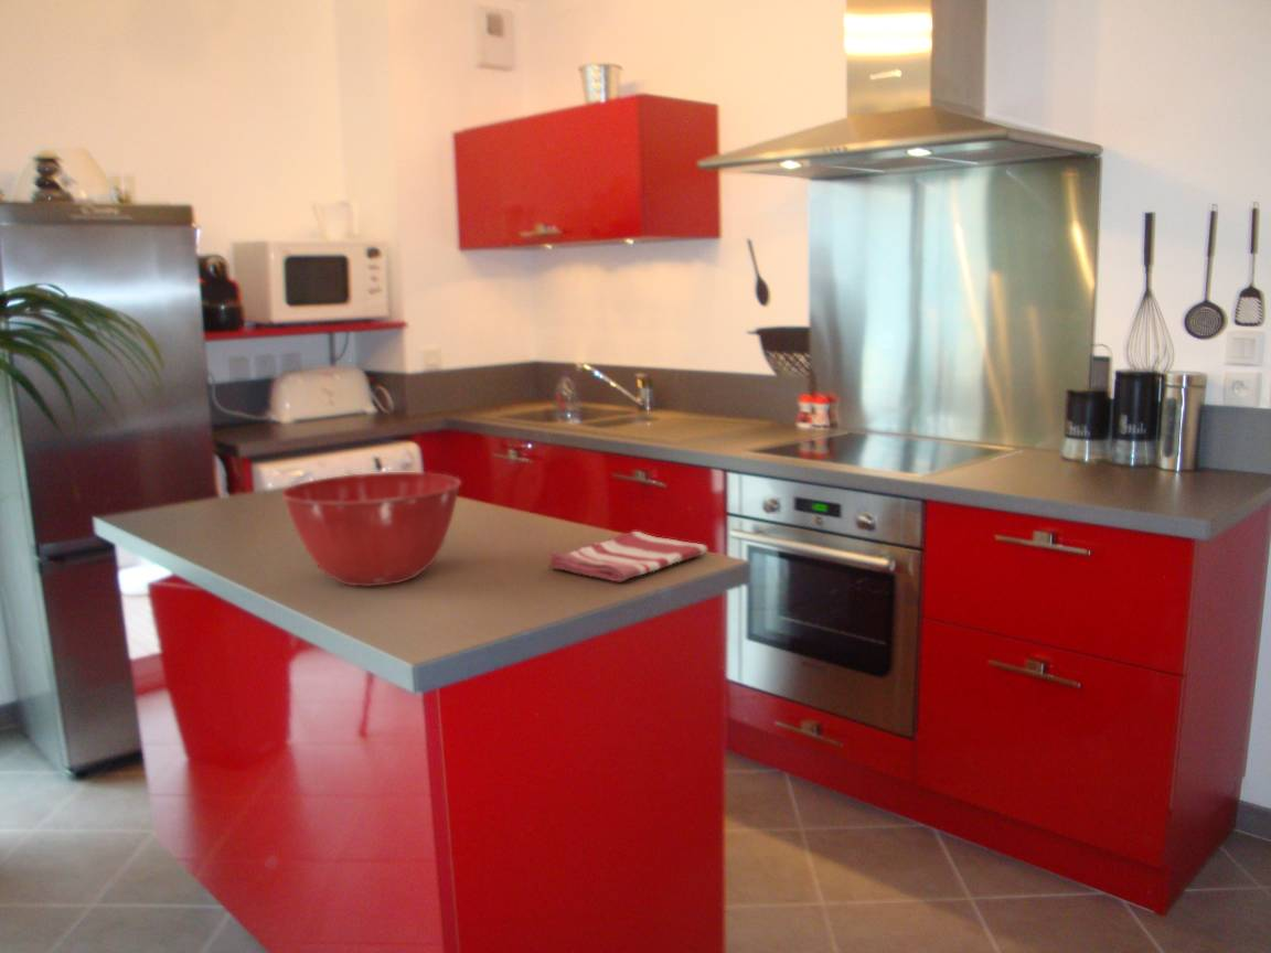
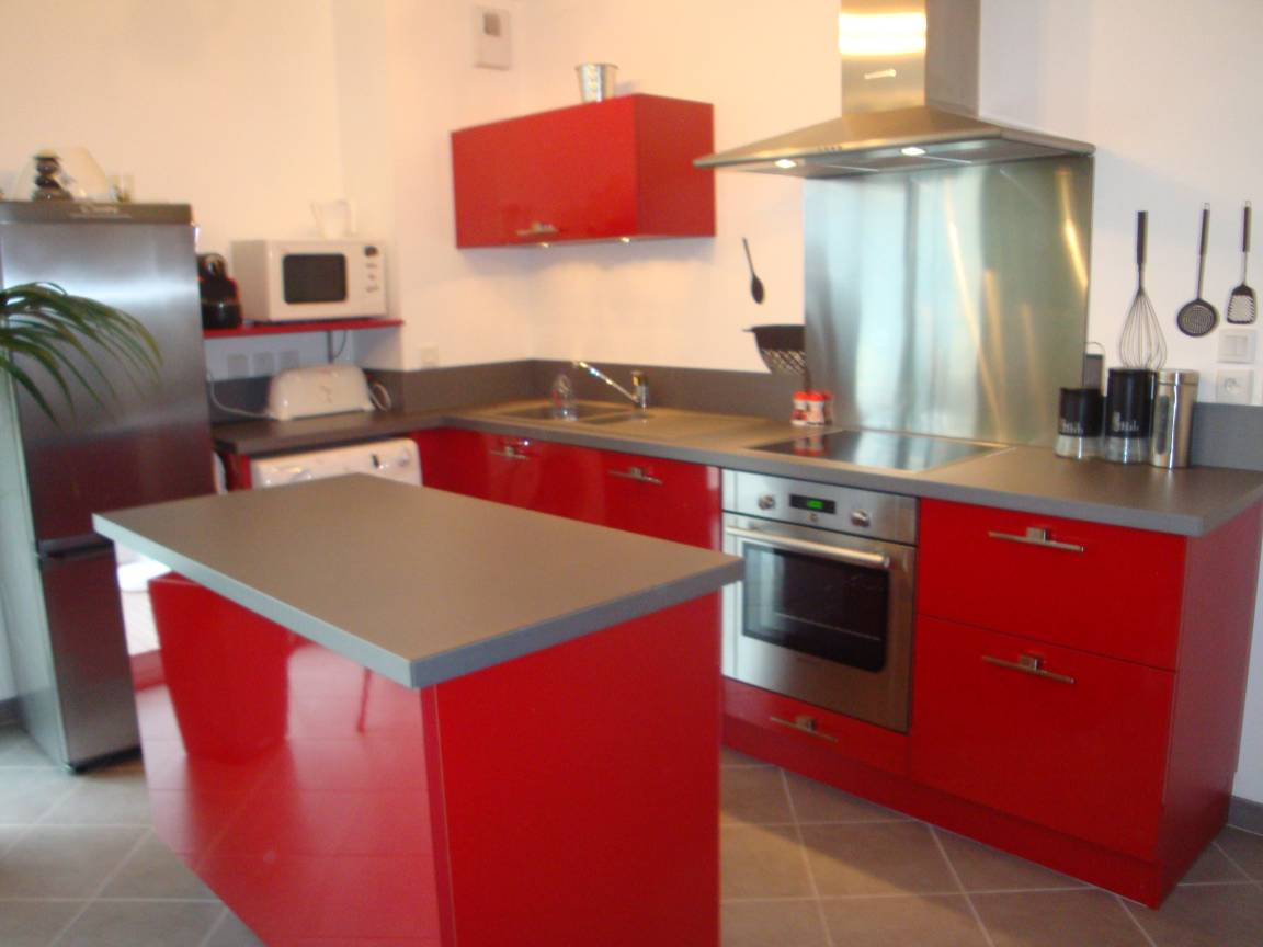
- dish towel (630, 554)
- mixing bowl (375, 529)
